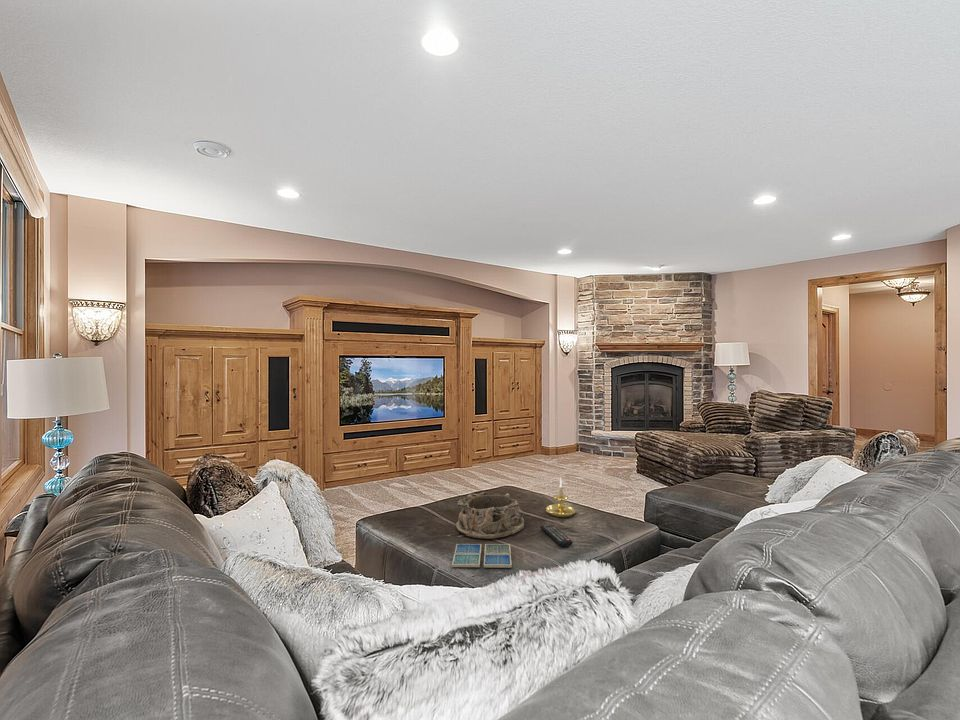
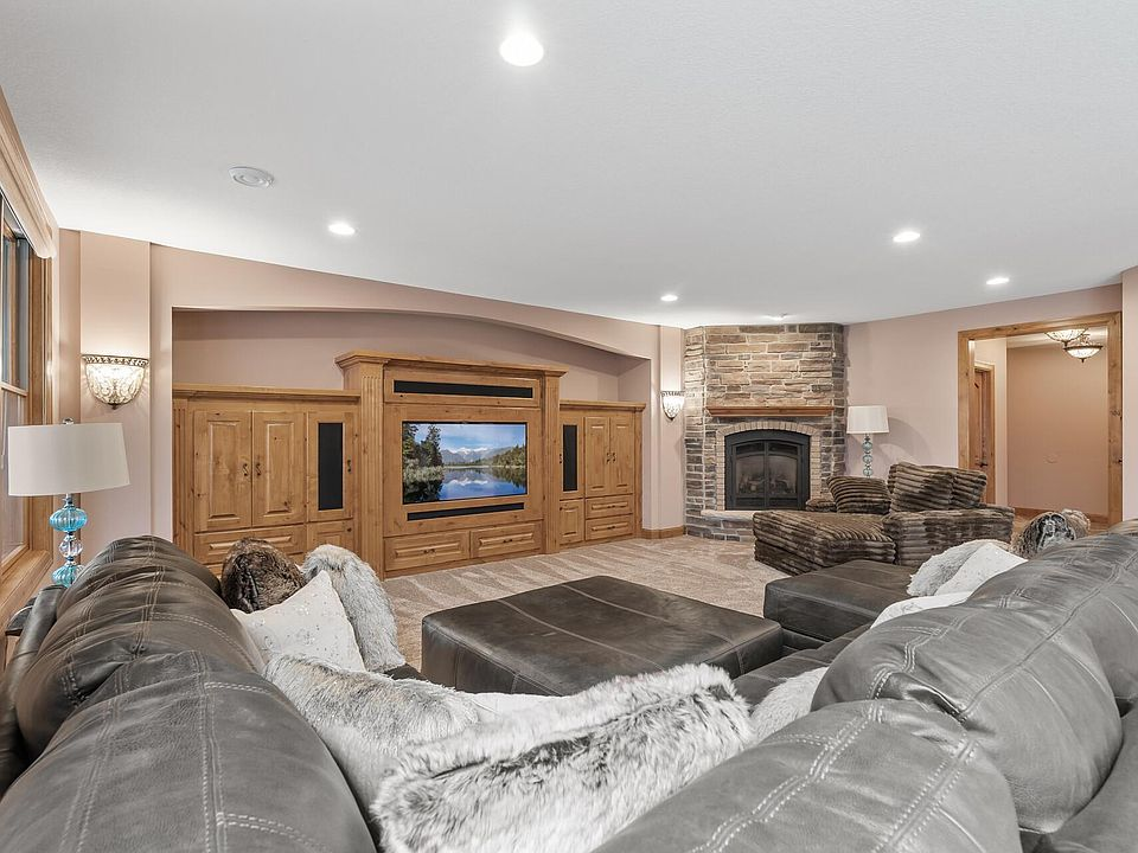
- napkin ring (490, 511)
- candle holder (561, 495)
- remote control (555, 535)
- drink coaster (480, 555)
